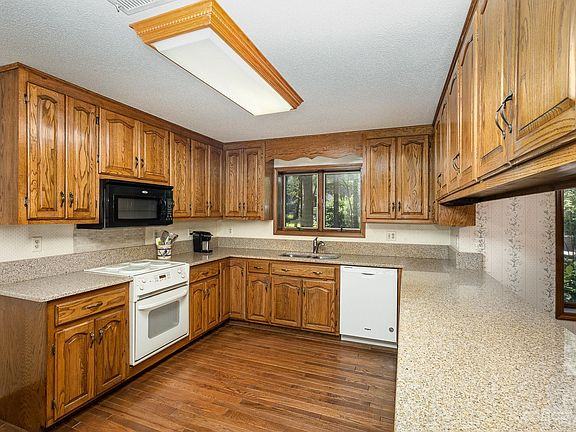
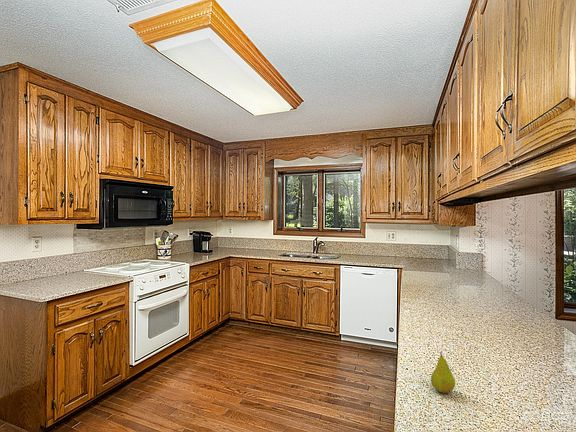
+ fruit (442, 370)
